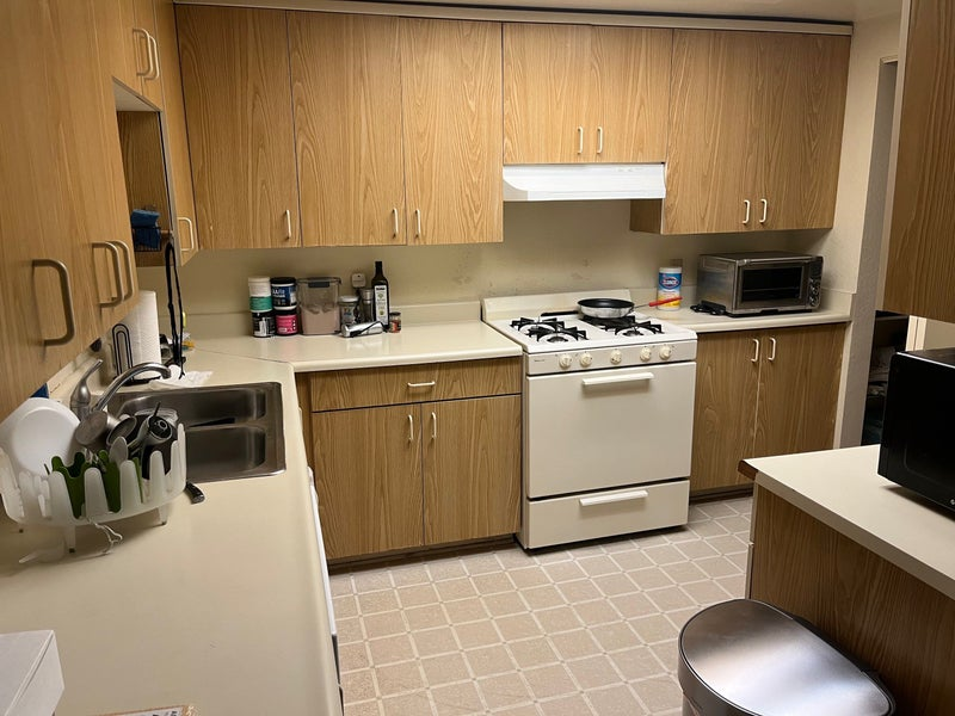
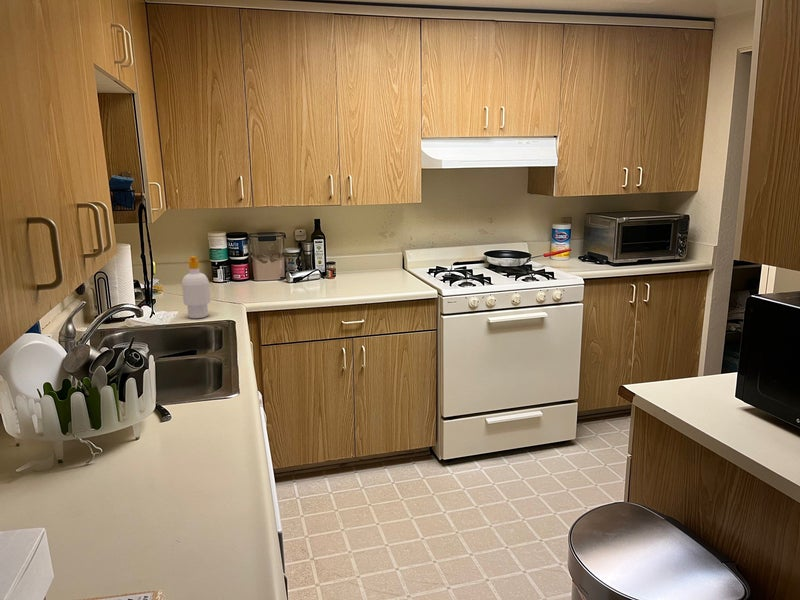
+ soap bottle (195, 287)
